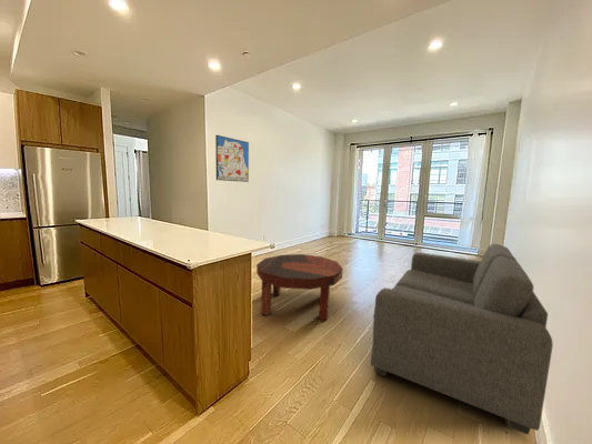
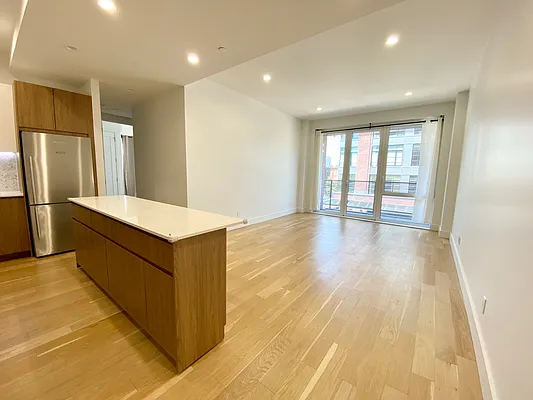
- coffee table (300, 284)
- wall art (233, 160)
- sofa (451, 296)
